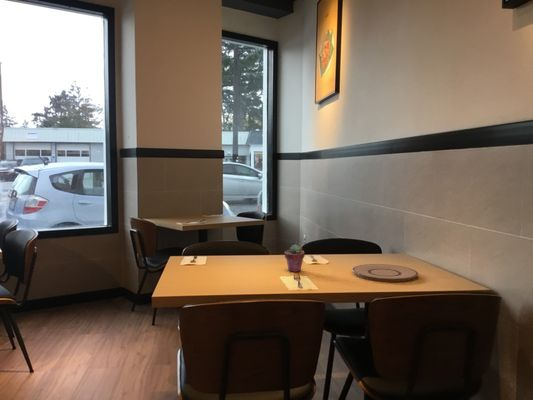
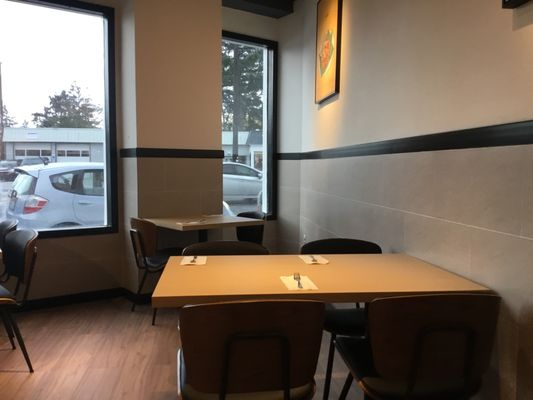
- plate (384, 272)
- potted succulent (294, 257)
